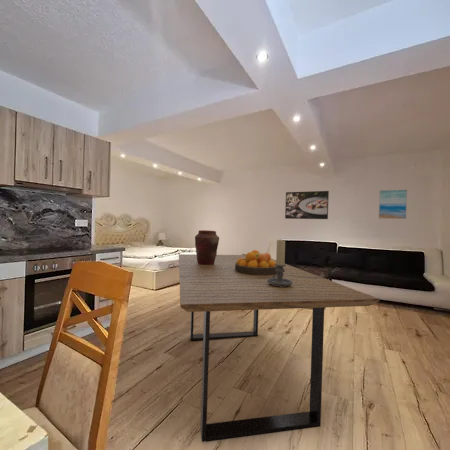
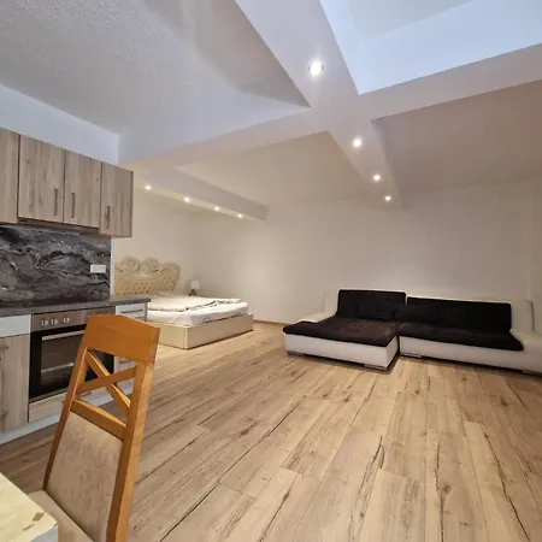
- wall art (392, 204)
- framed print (306, 205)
- candle holder (279, 261)
- dining table (239, 309)
- fruit bowl (257, 260)
- vase (206, 246)
